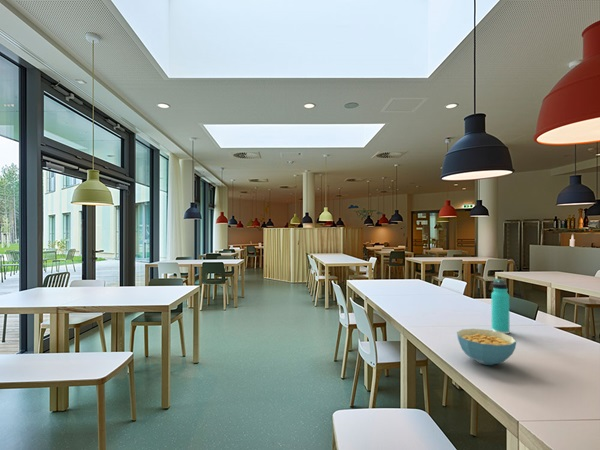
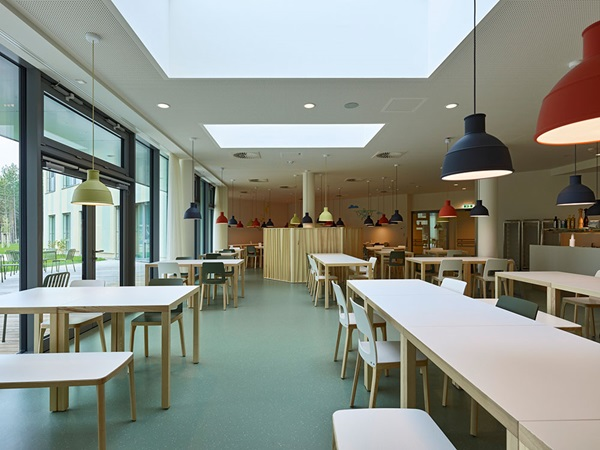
- thermos bottle (500, 305)
- cereal bowl (485, 349)
